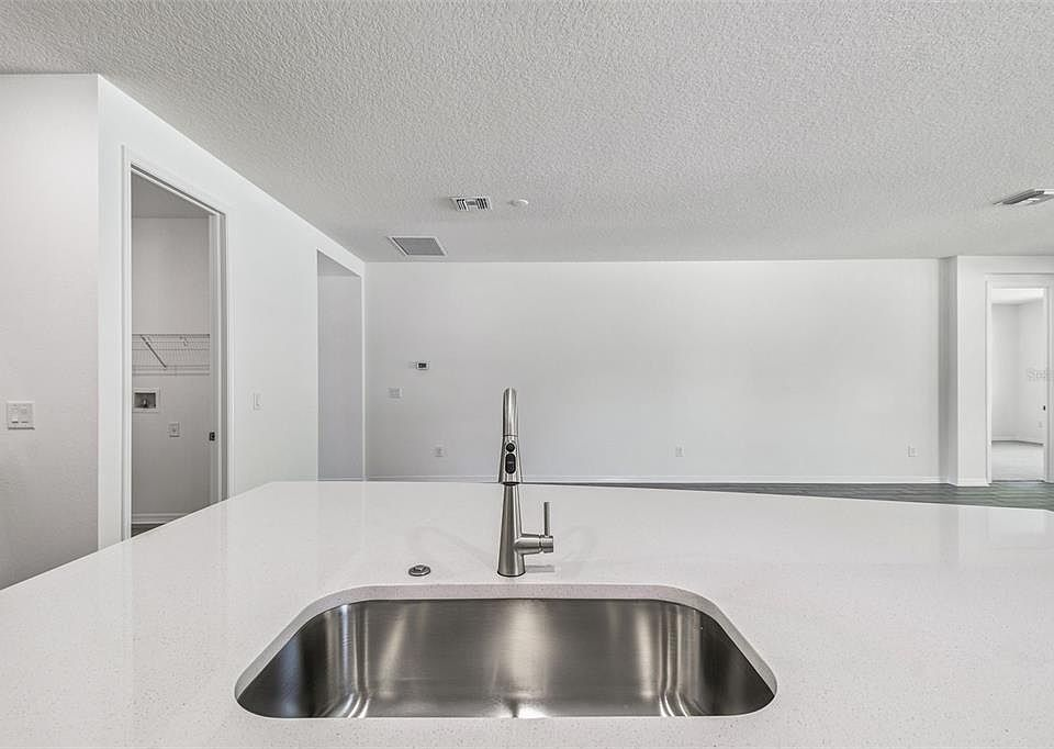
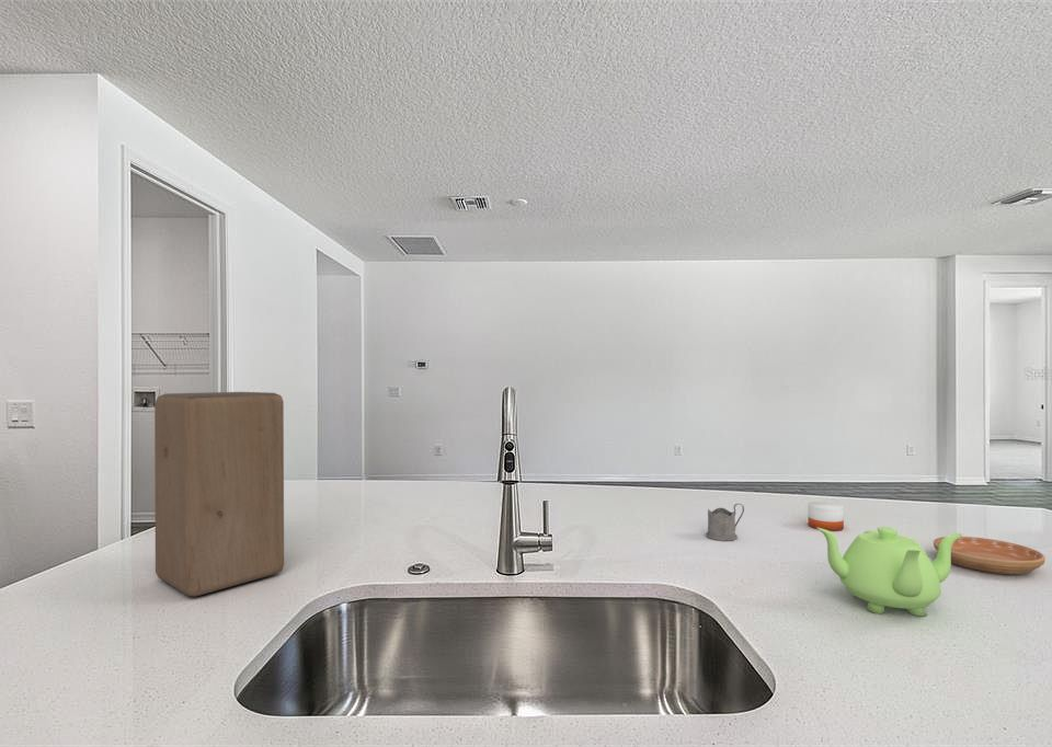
+ teapot (890, 567)
+ saucer (986, 555)
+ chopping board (220, 484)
+ candle (825, 504)
+ tea glass holder (724, 515)
